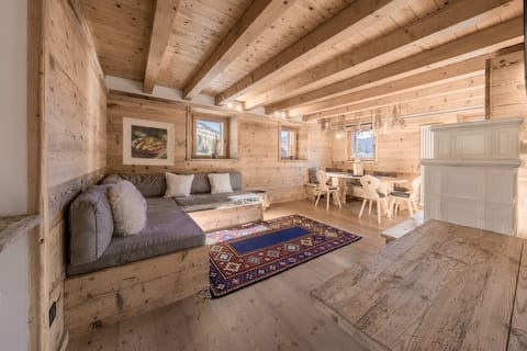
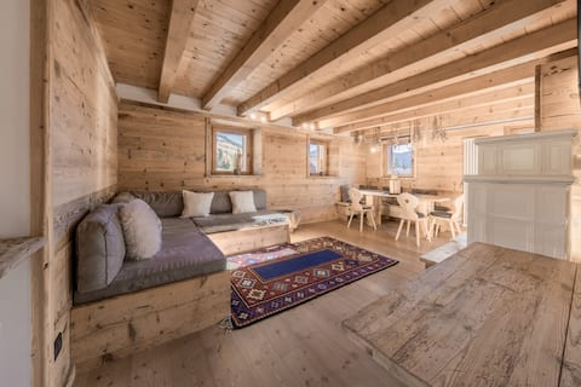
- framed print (149, 143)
